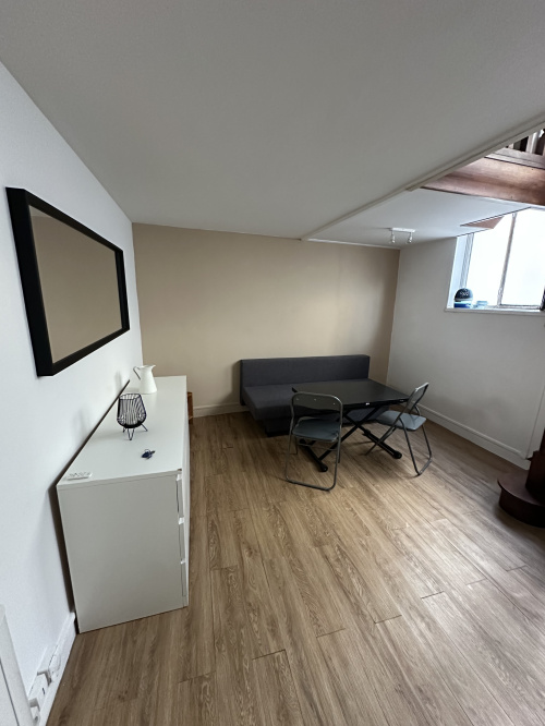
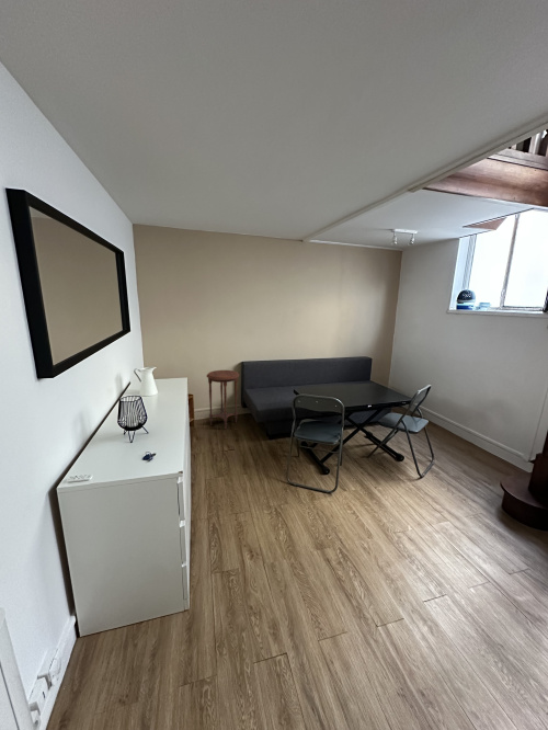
+ side table (224, 398)
